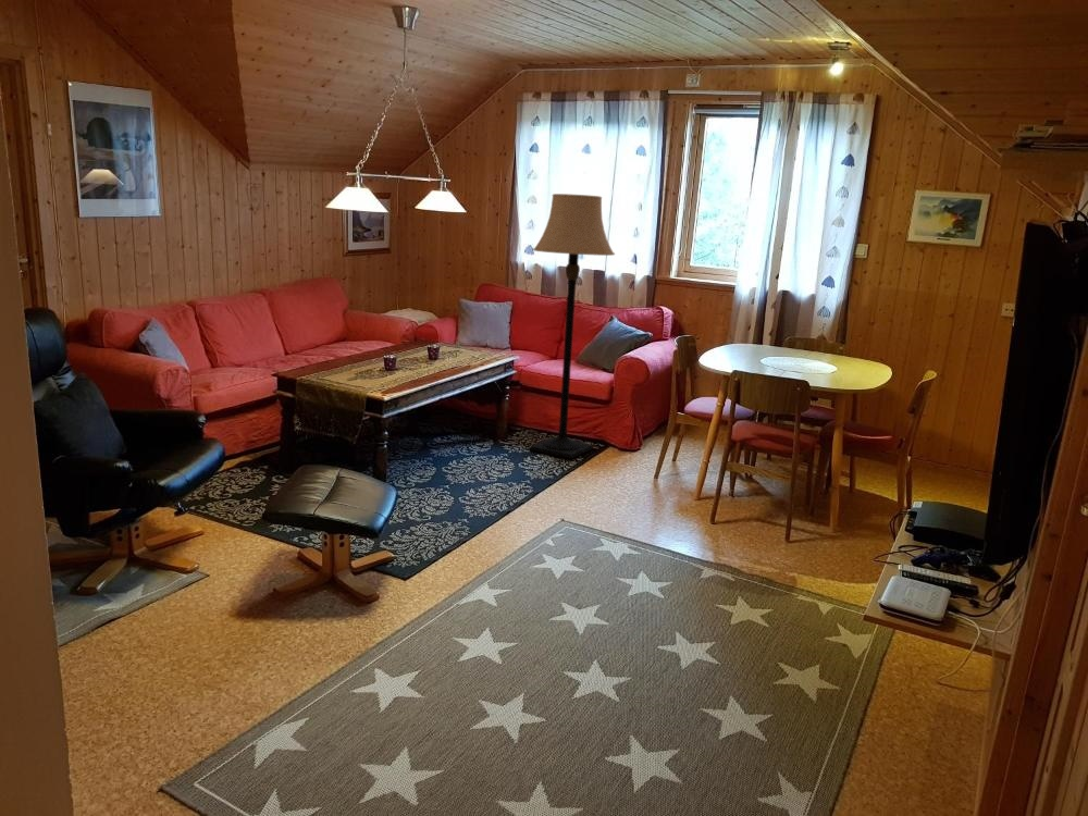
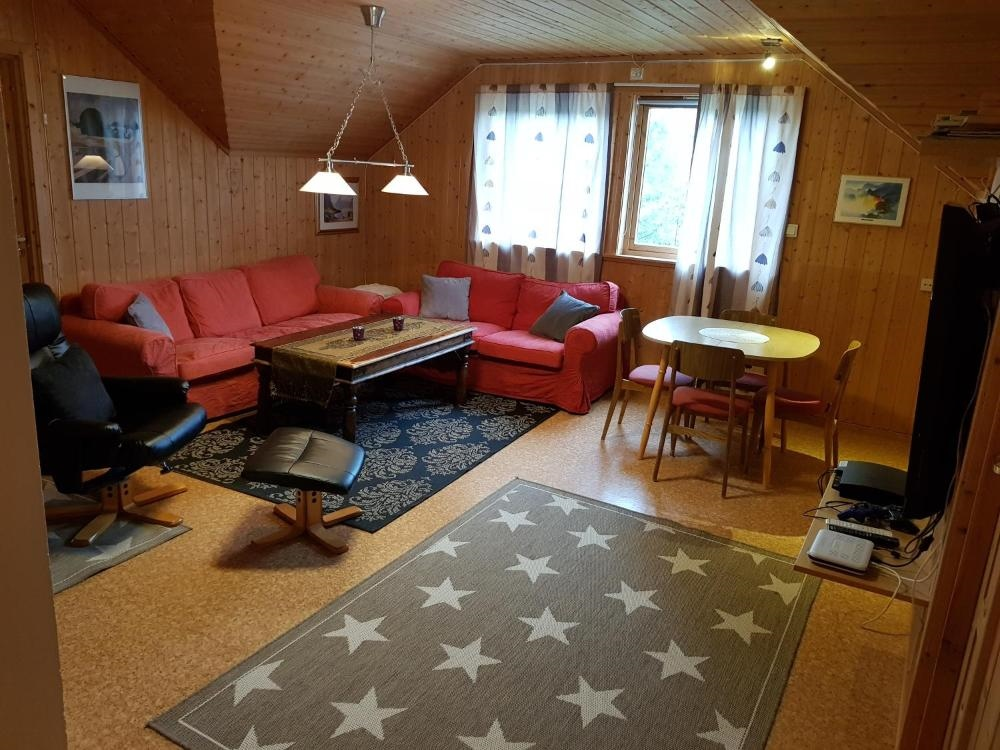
- lamp (569, 326)
